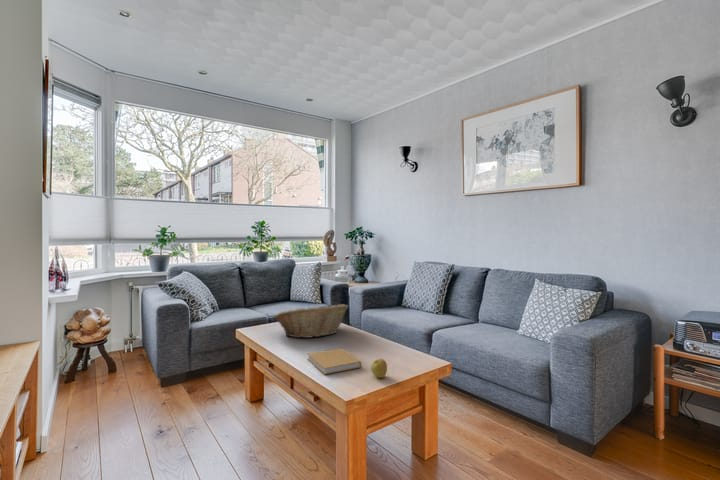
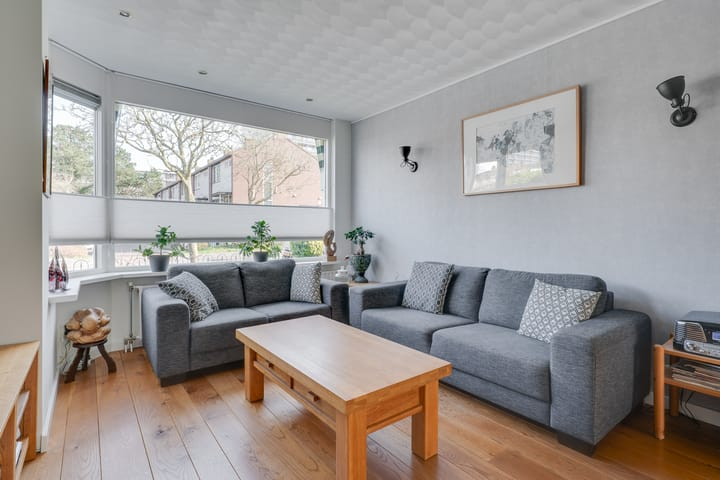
- fruit basket (312, 317)
- apple (379, 368)
- book (333, 360)
